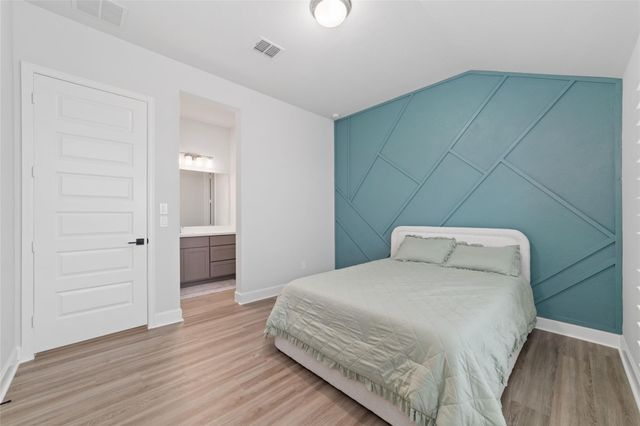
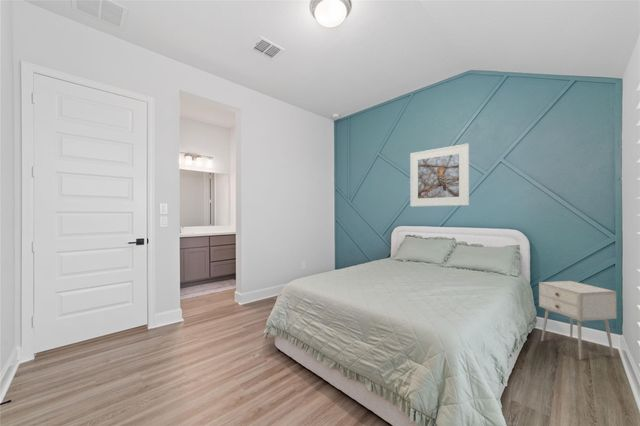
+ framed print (437, 177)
+ nightstand (574, 317)
